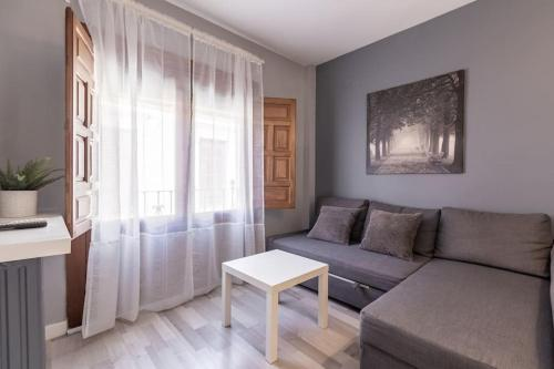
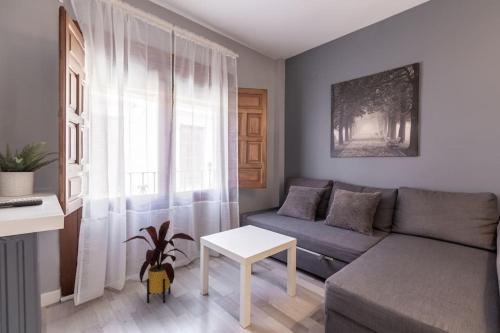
+ house plant (156, 261)
